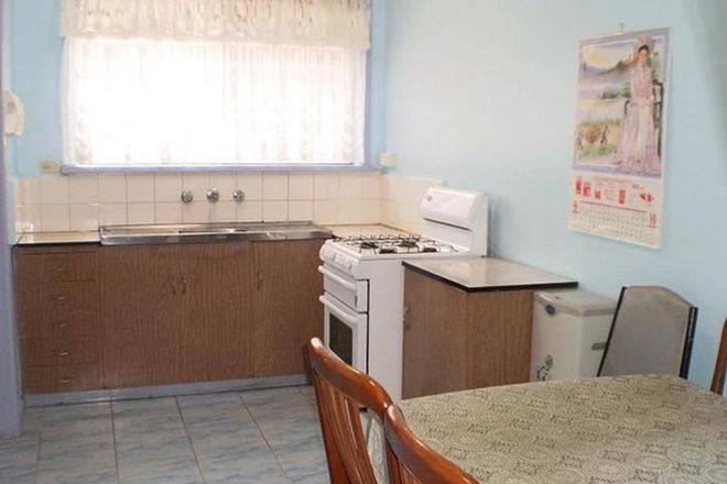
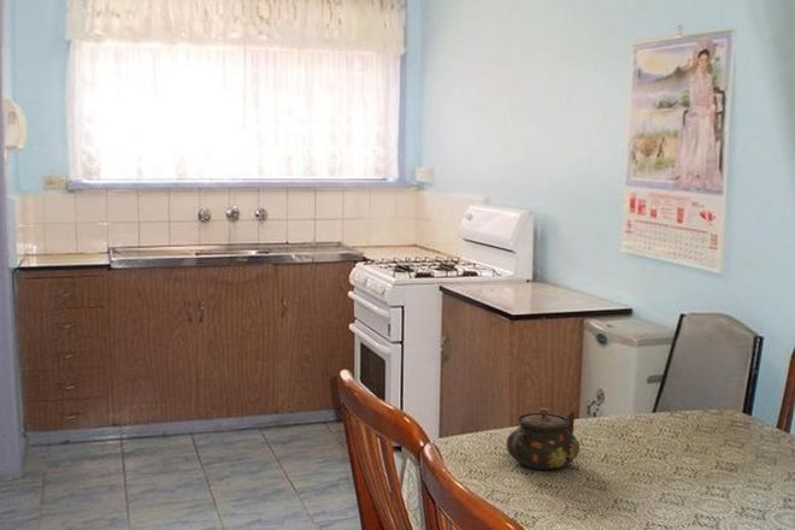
+ teapot (543, 435)
